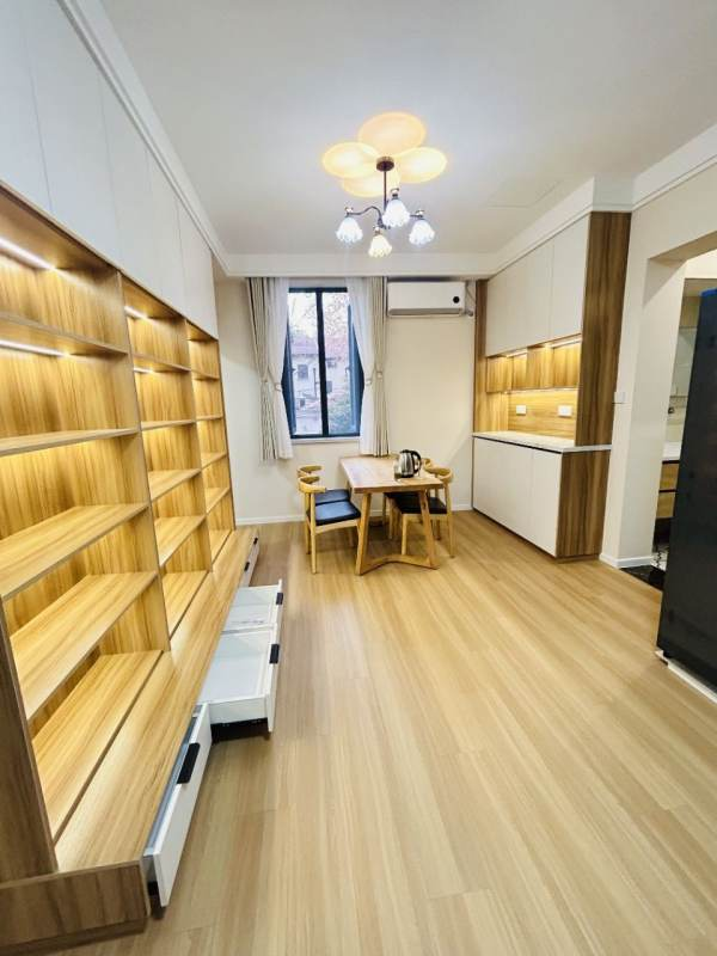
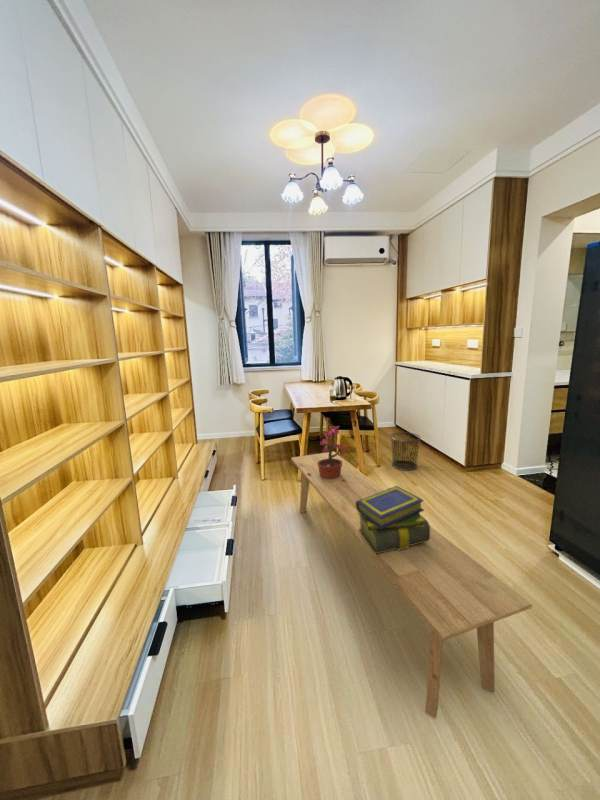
+ stack of books (391, 518)
+ potted plant (326, 451)
+ bench (362, 536)
+ waste bin (404, 451)
